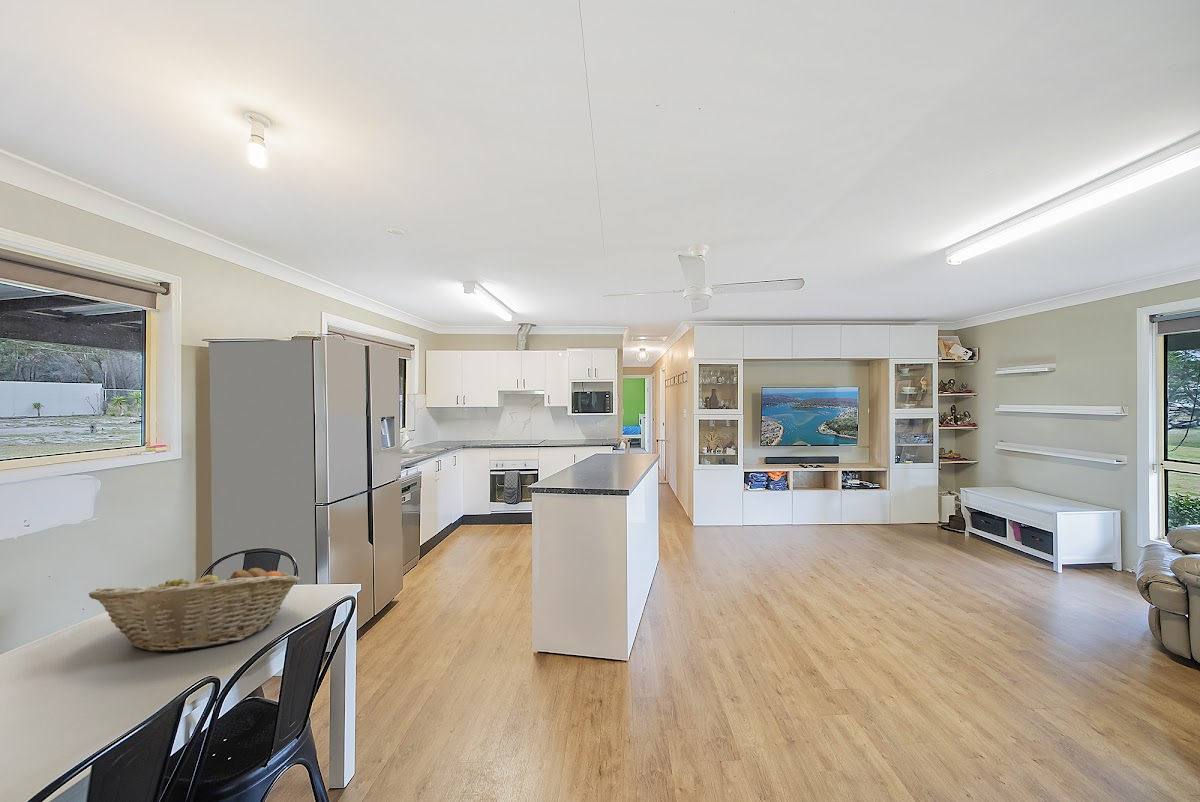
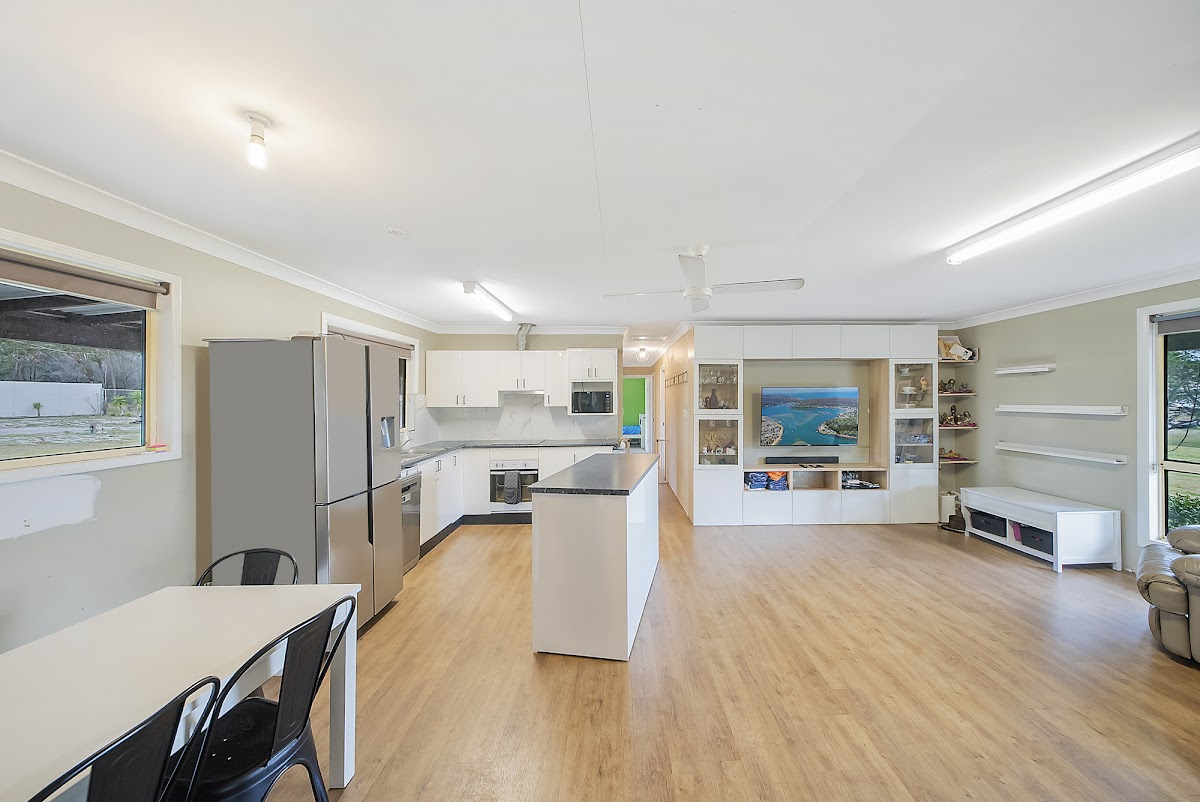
- fruit basket (203, 598)
